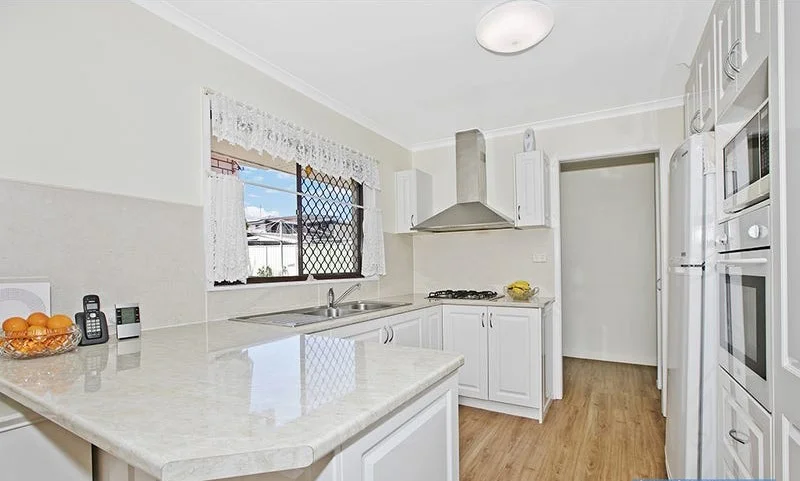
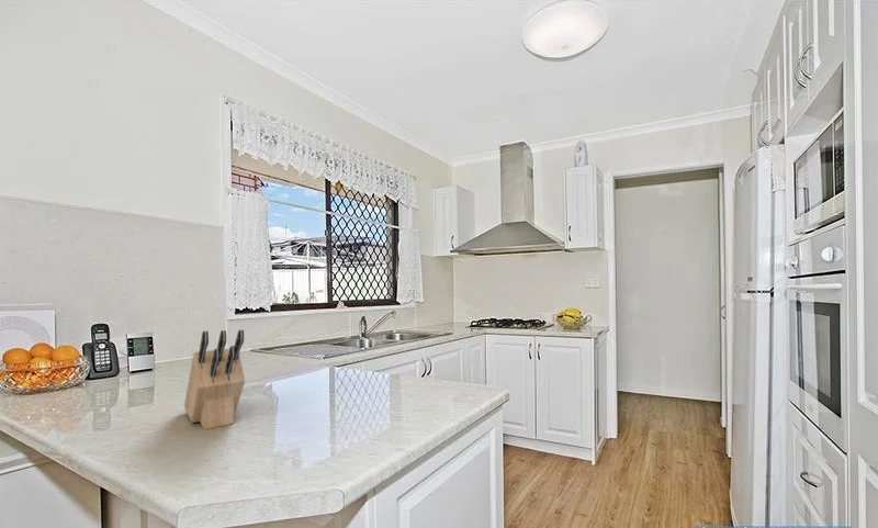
+ knife block (214, 371)
